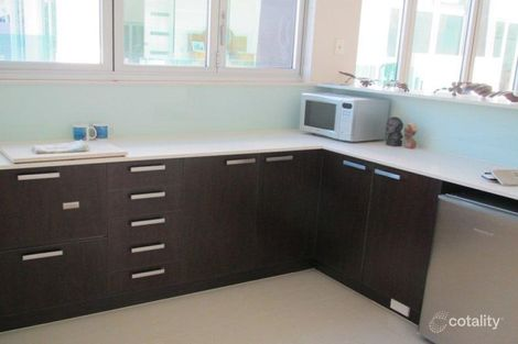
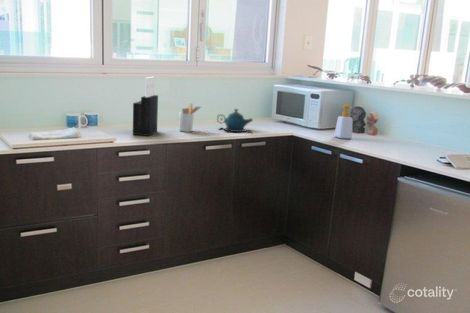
+ soap bottle (346, 121)
+ teapot (235, 119)
+ utensil holder (190, 117)
+ knife block (144, 105)
